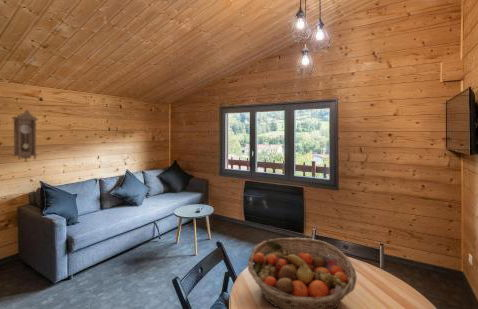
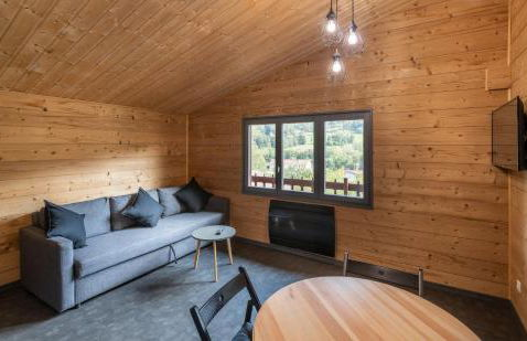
- pendulum clock (25, 136)
- fruit basket (299, 271)
